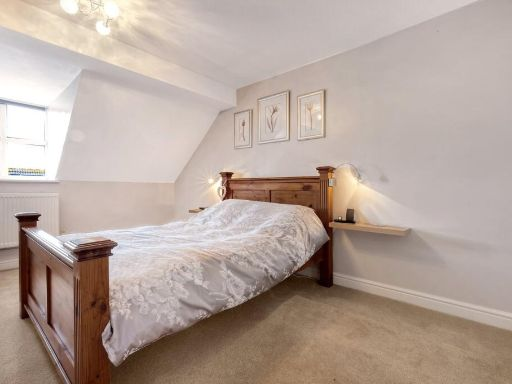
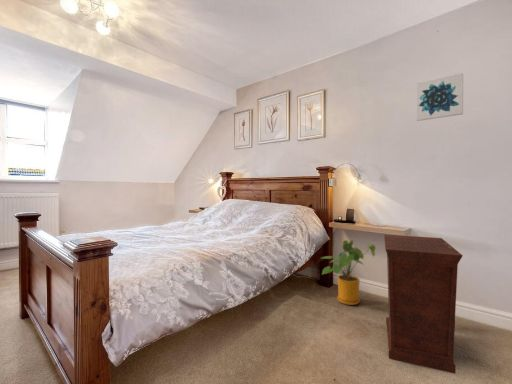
+ nightstand (416, 294)
+ house plant (347, 271)
+ wall art (438, 98)
